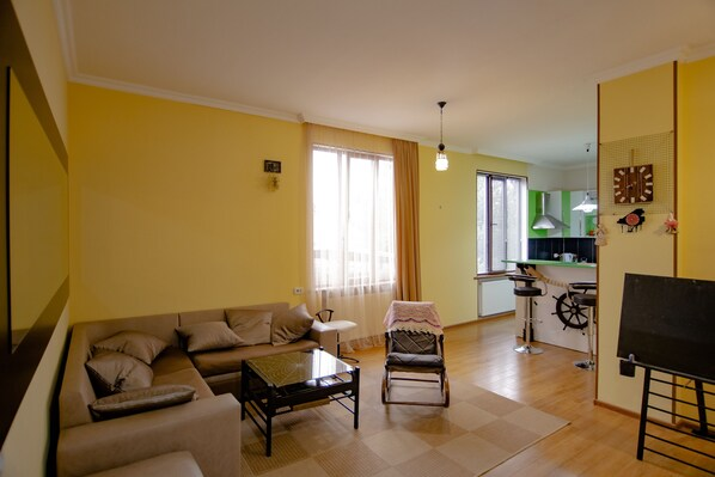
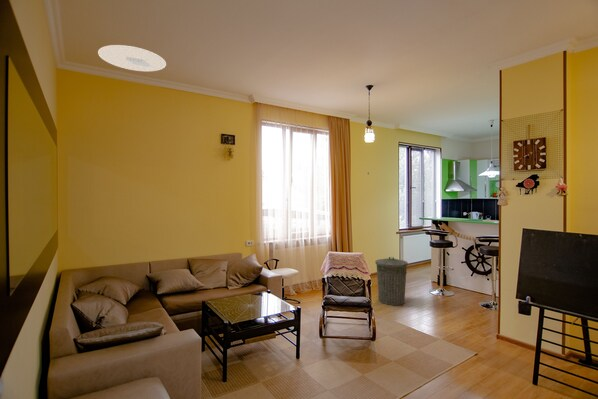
+ trash can (391, 279)
+ ceiling light (133, 56)
